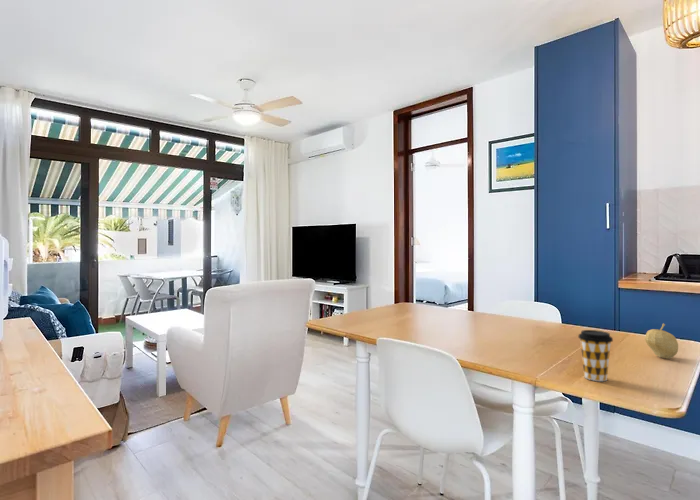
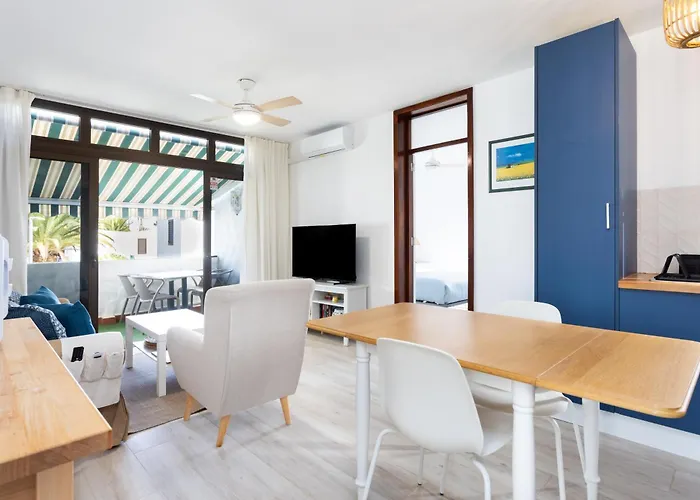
- coffee cup (595, 355)
- fruit (661, 340)
